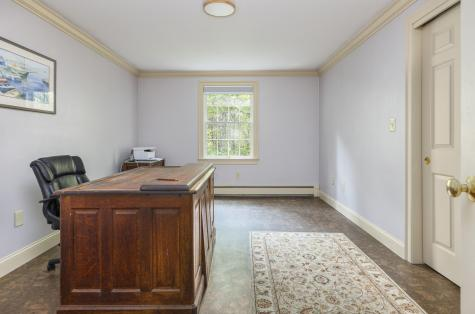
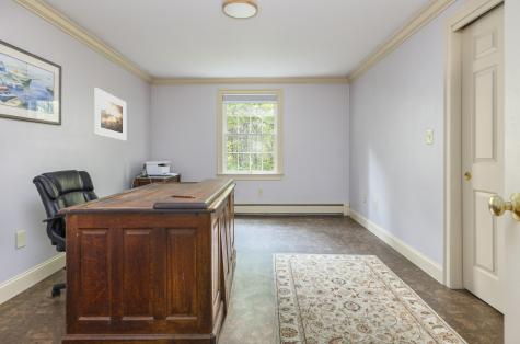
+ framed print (112, 116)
